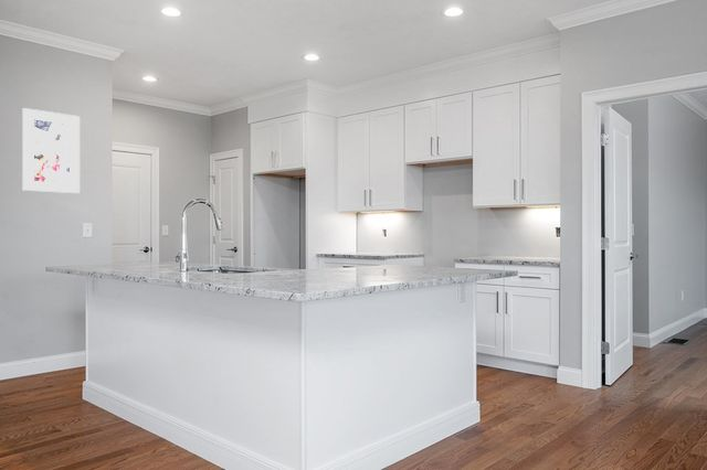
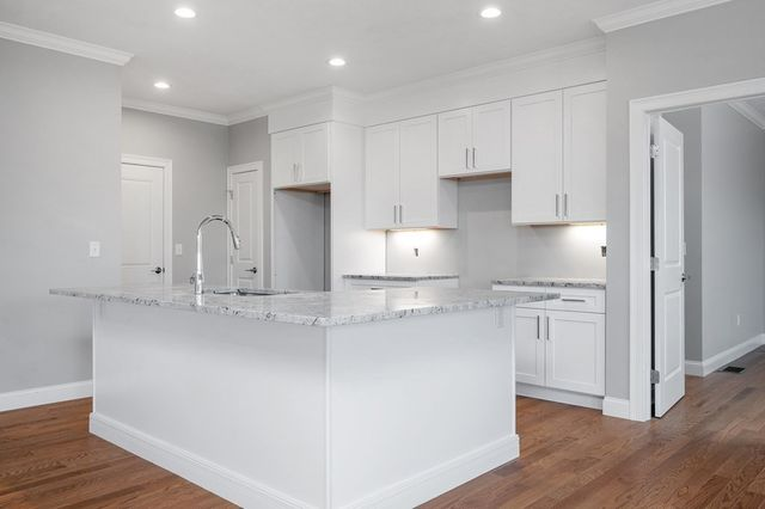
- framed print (52, 151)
